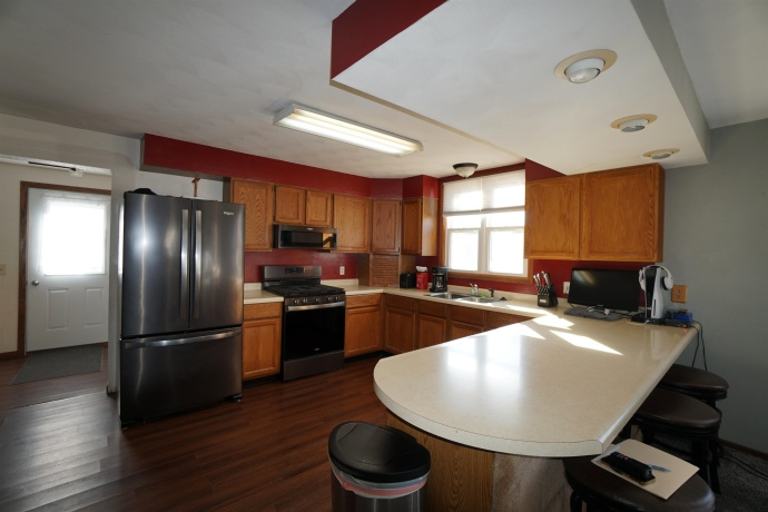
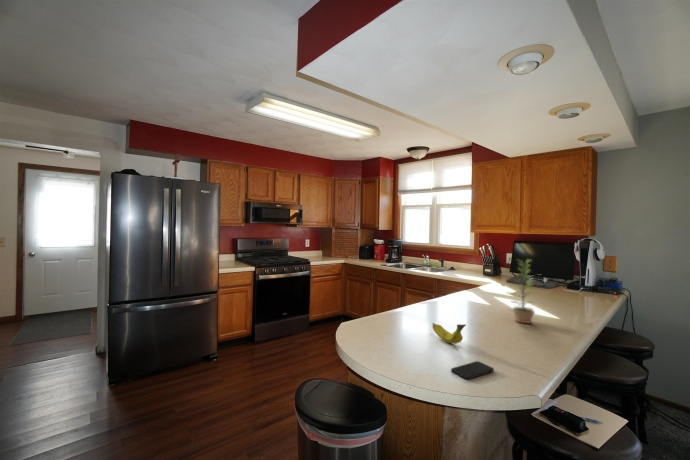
+ smartphone (472, 369)
+ plant (521, 291)
+ fruit (445, 330)
